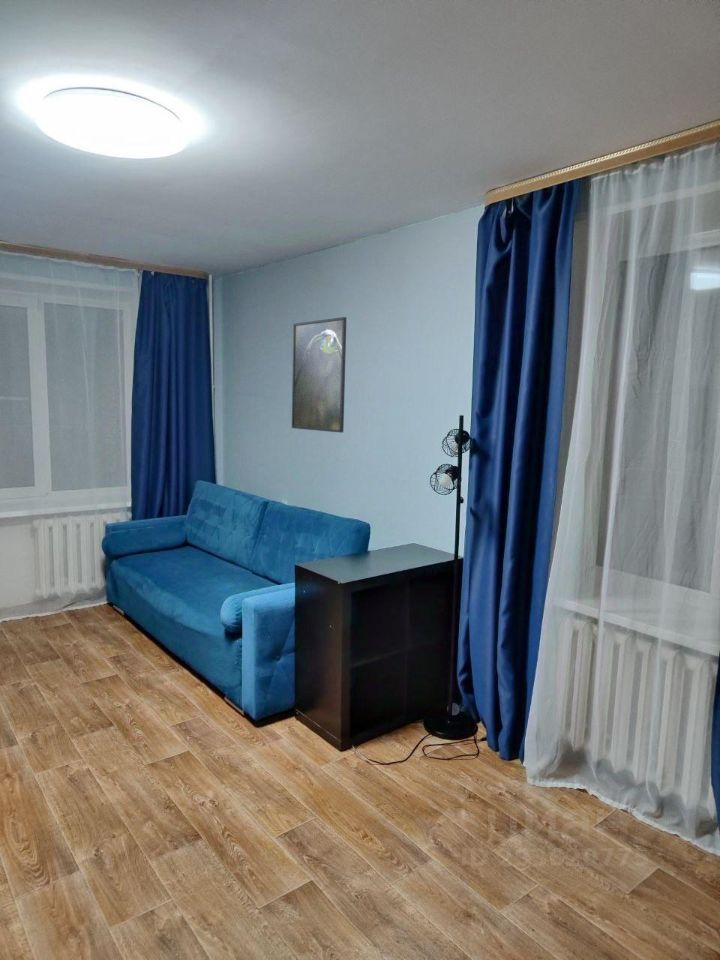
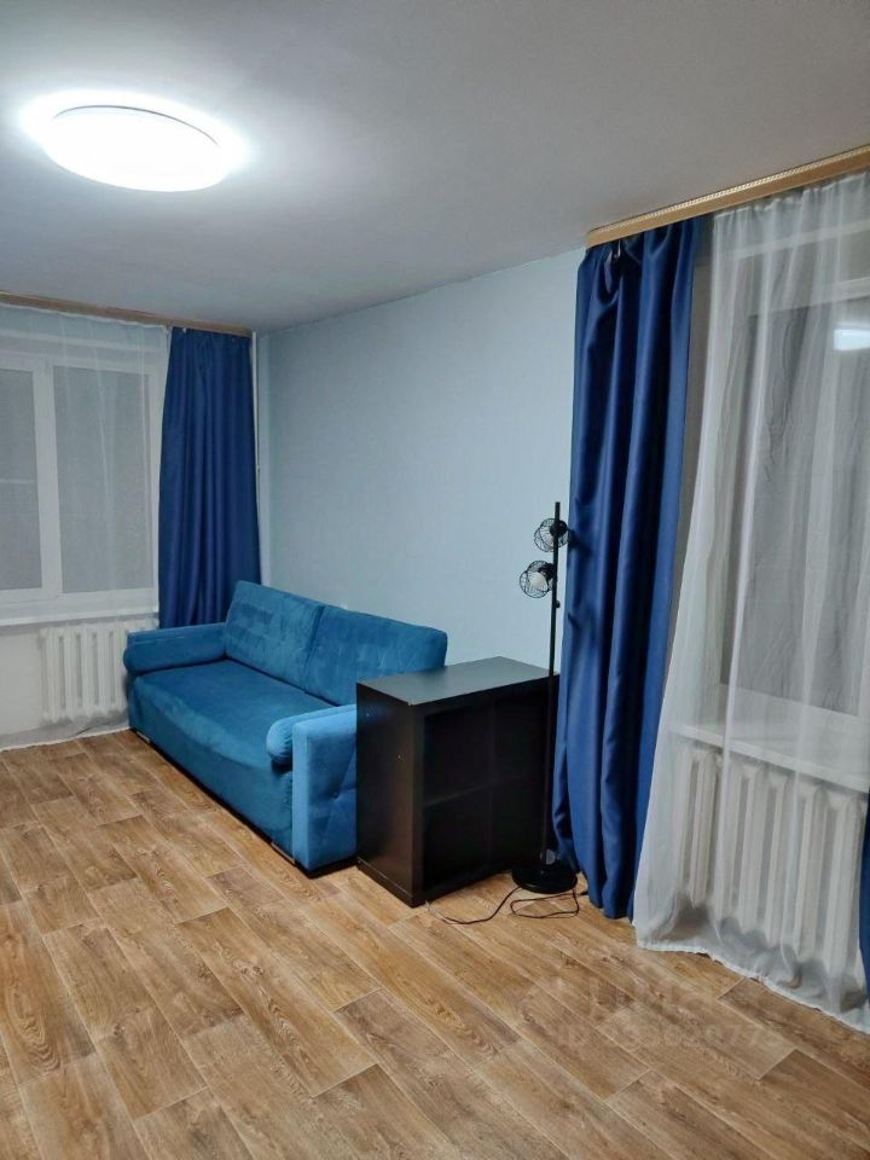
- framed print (317, 376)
